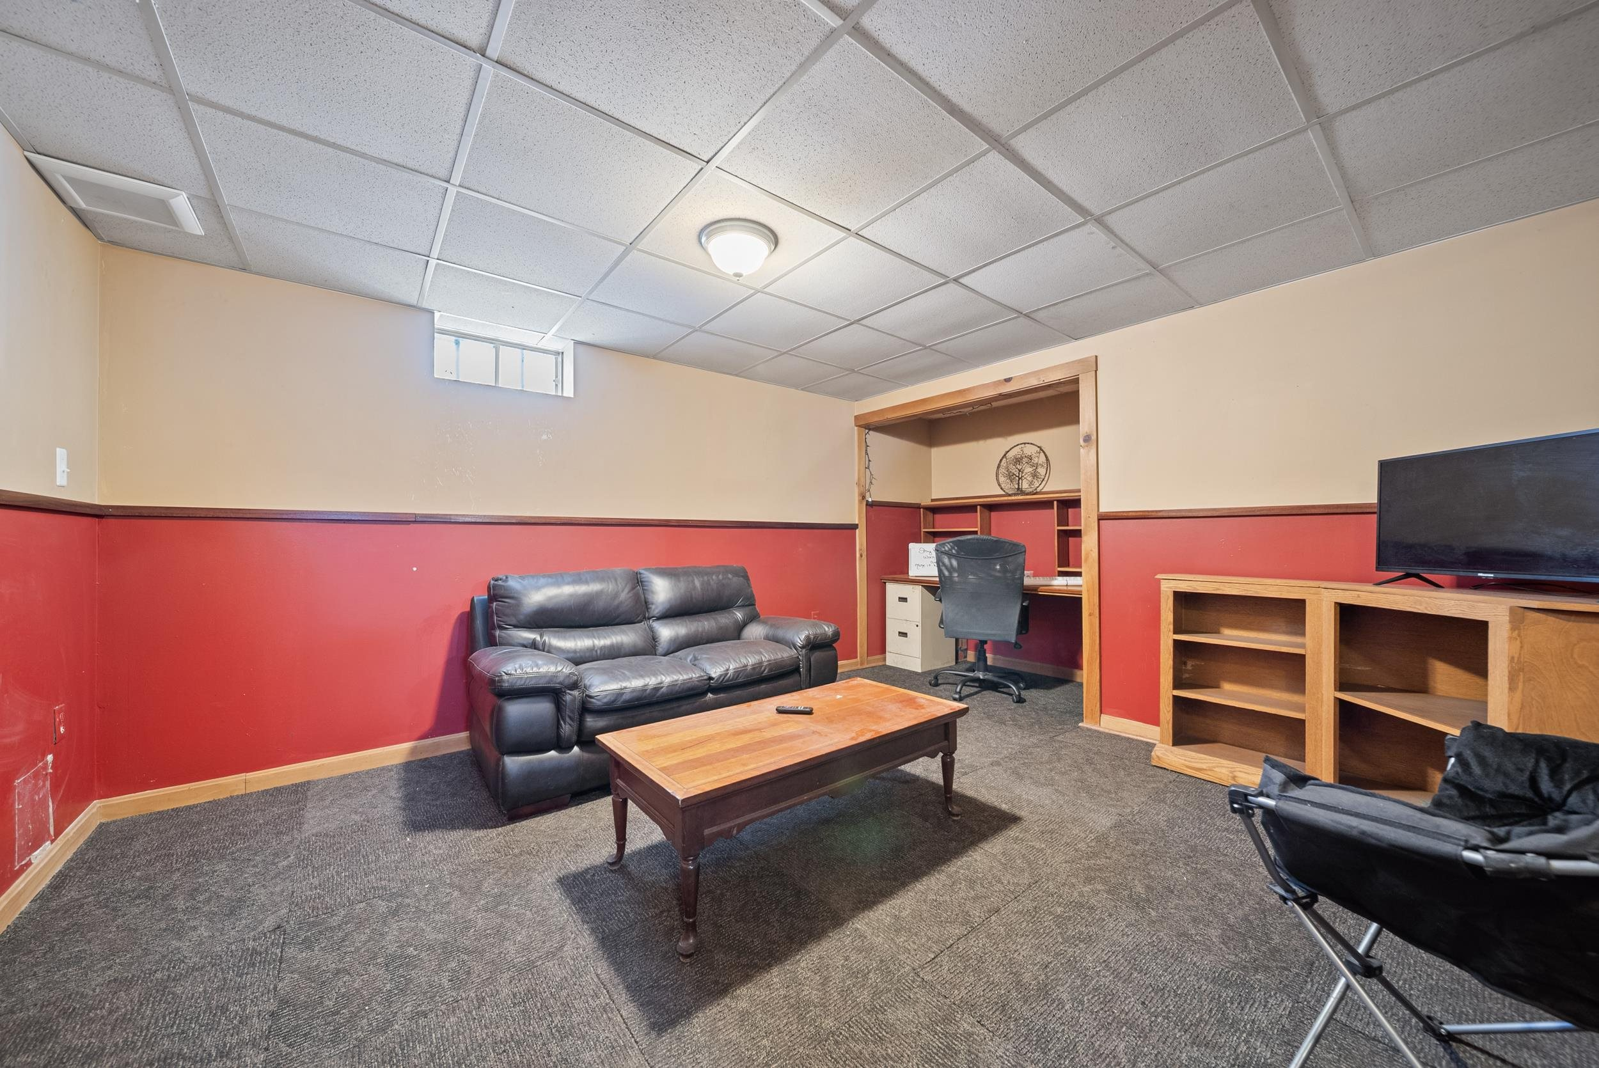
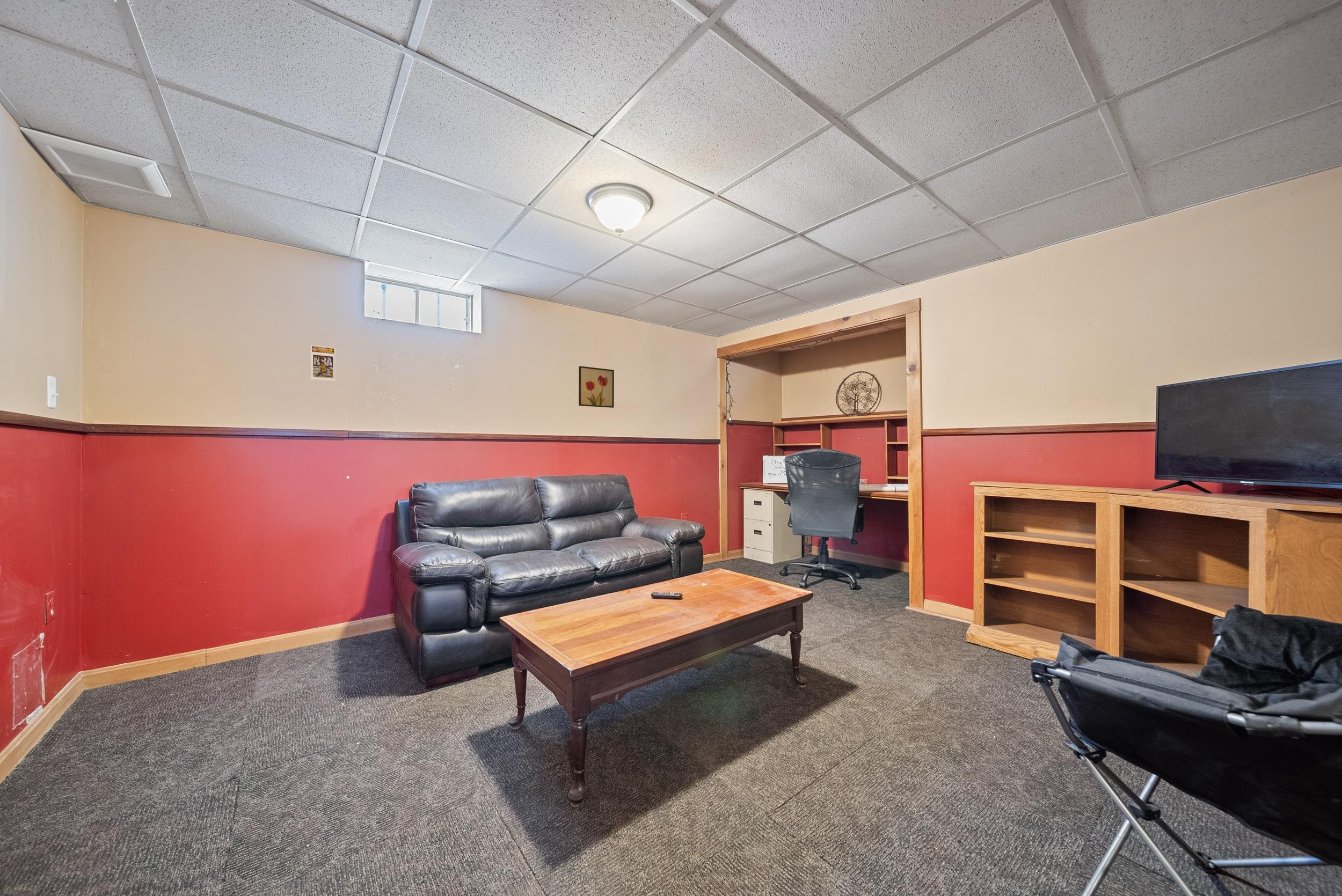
+ trading card display case (323, 363)
+ wall art (596, 387)
